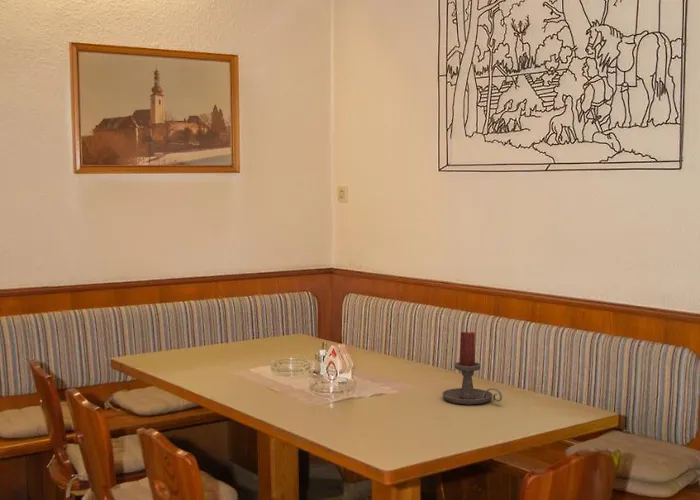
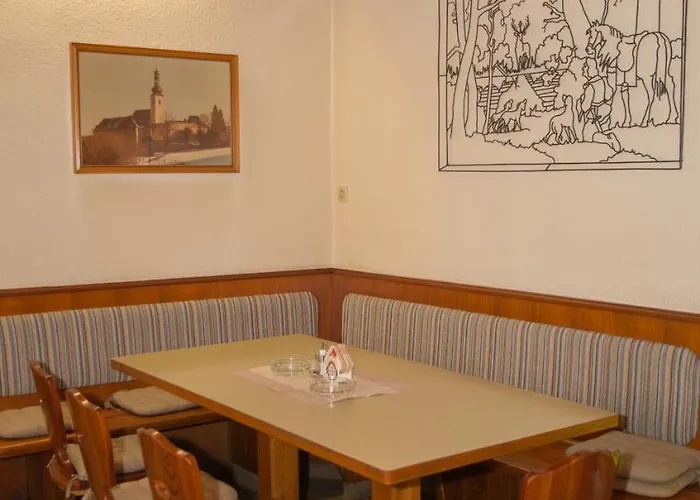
- candle holder (473, 366)
